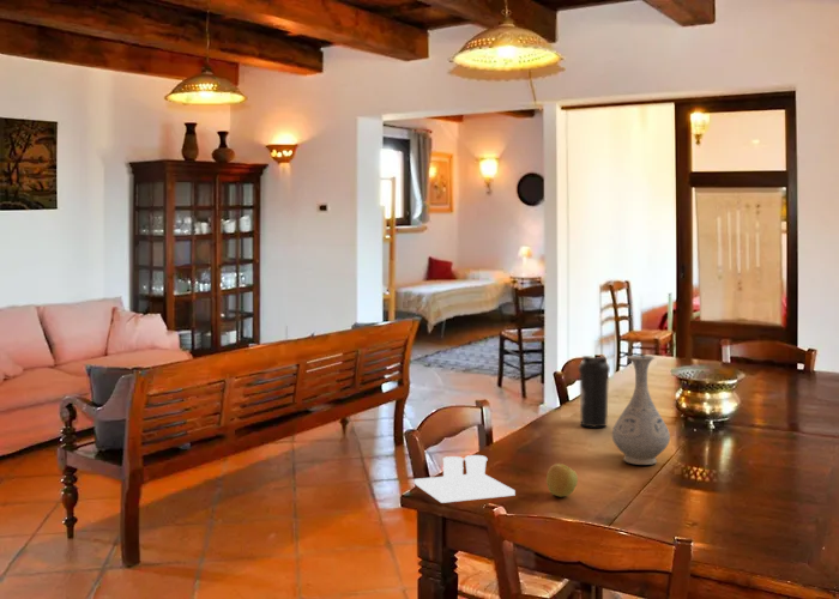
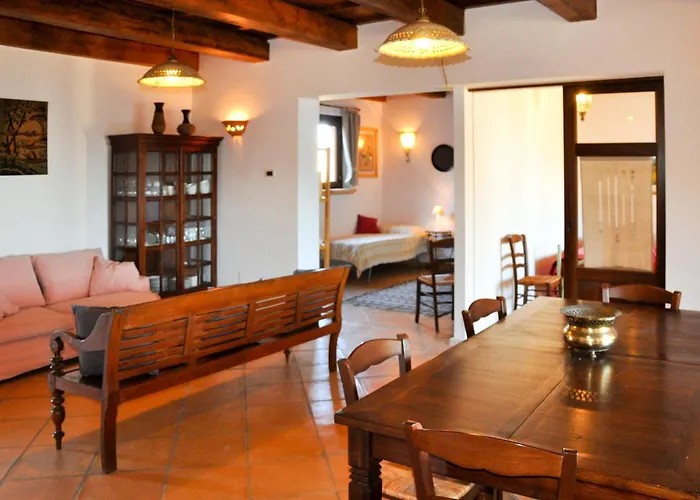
- salt and pepper shaker set (461, 472)
- apple (561, 479)
- vase (640, 409)
- water bottle (593, 391)
